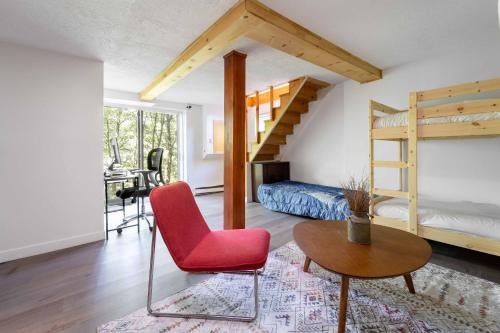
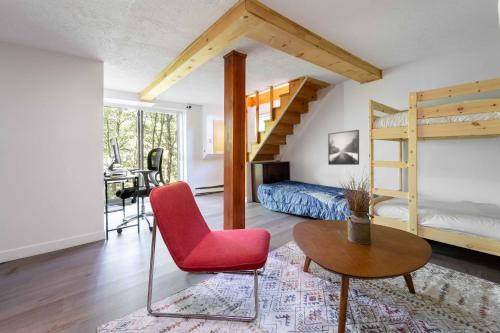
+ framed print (342, 148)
